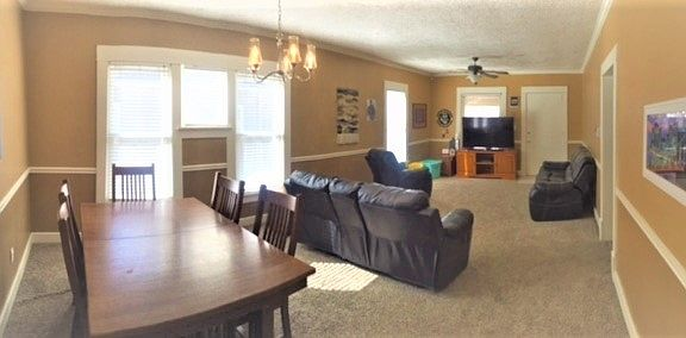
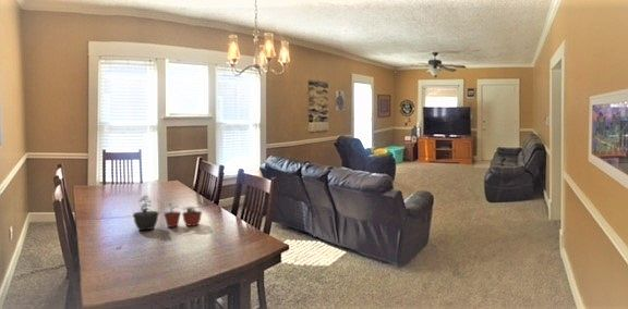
+ potted plant (170, 210)
